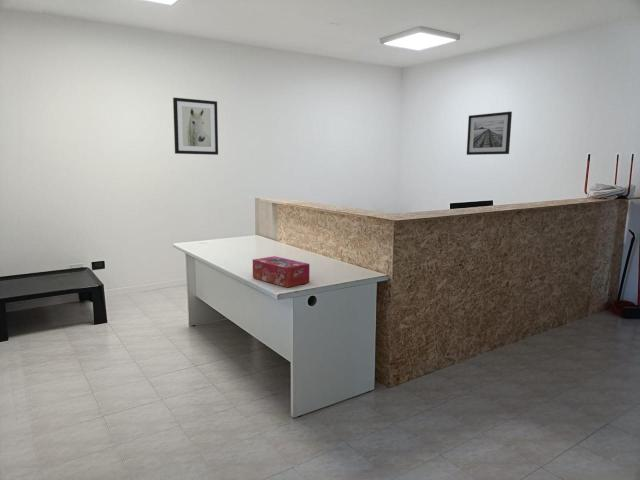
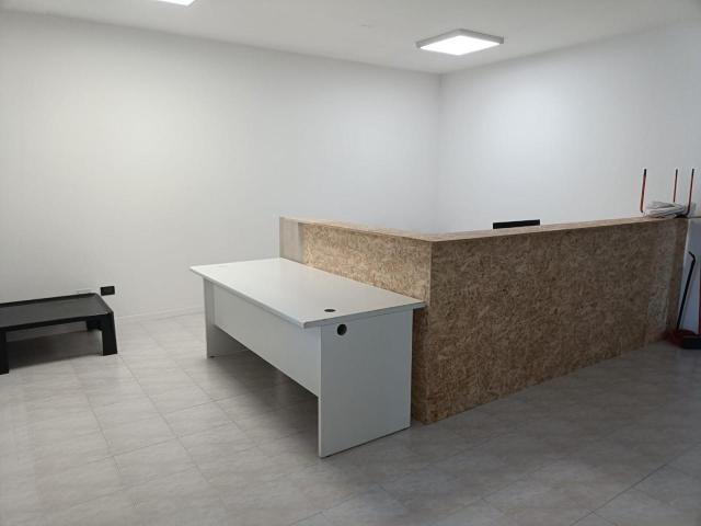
- tissue box (280, 270)
- wall art (488, 134)
- wall art (196, 127)
